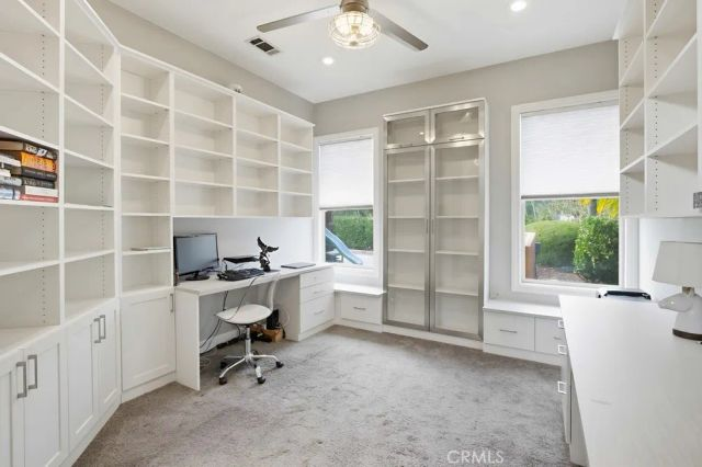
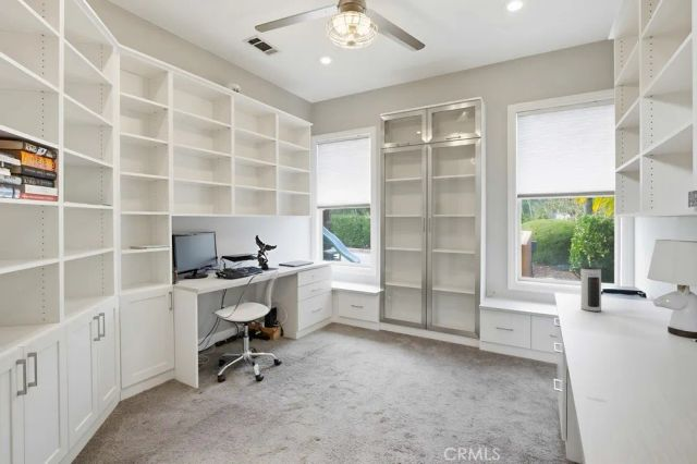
+ speaker (590, 288)
